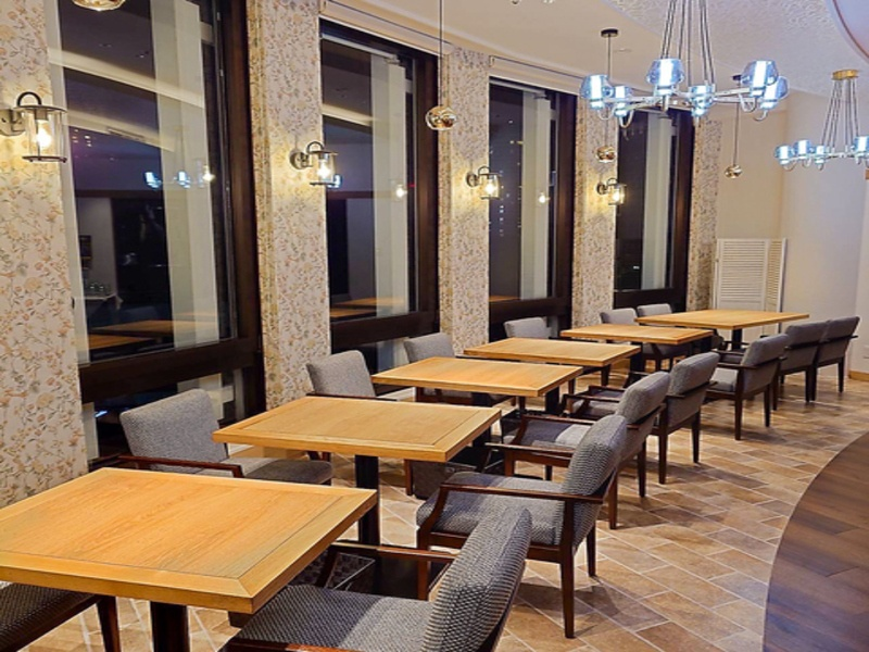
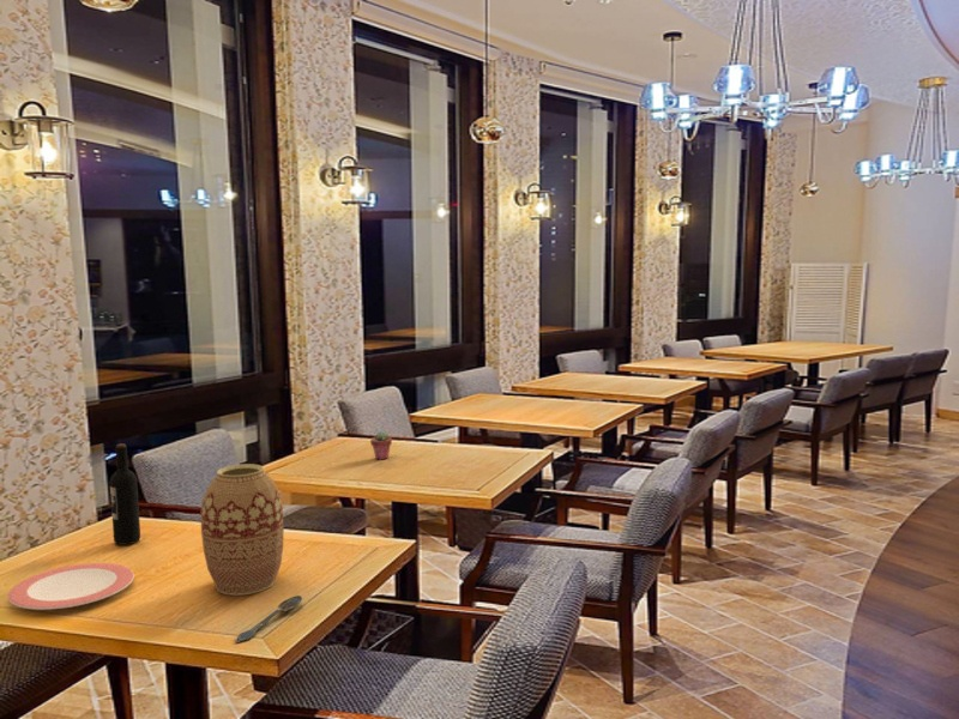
+ plate (73, 586)
+ vase (243, 526)
+ potted succulent (381, 443)
+ spoon (270, 617)
+ wine bottle (123, 493)
